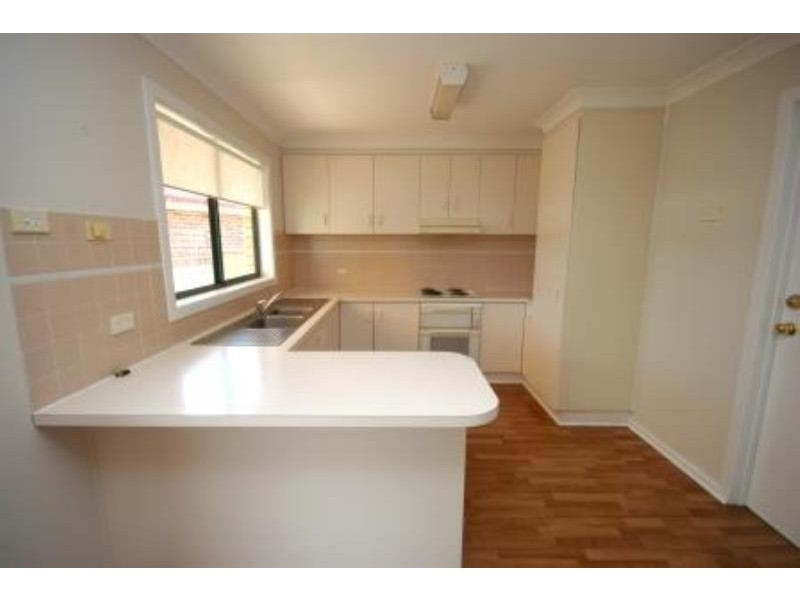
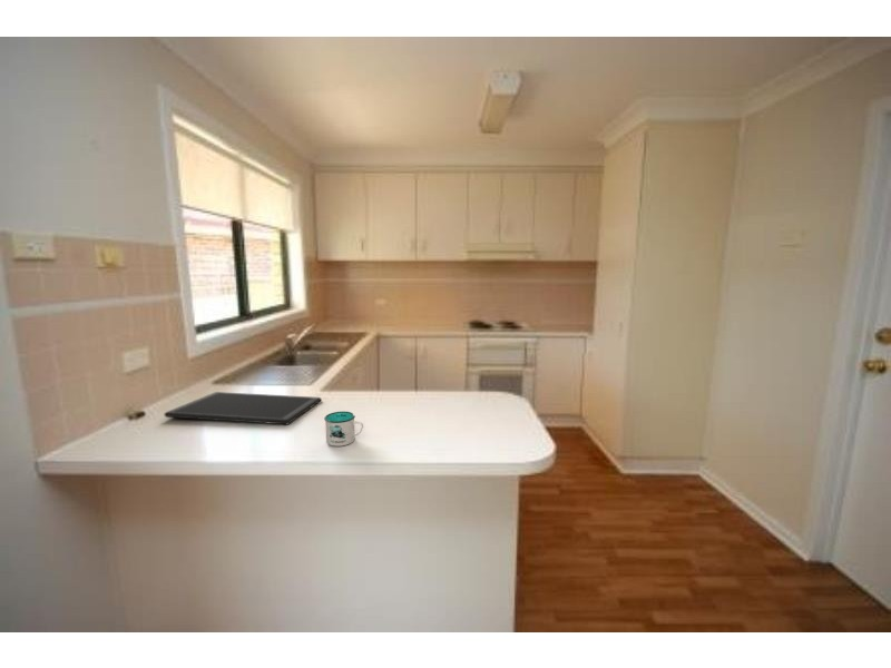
+ mug (344, 429)
+ cutting board (247, 406)
